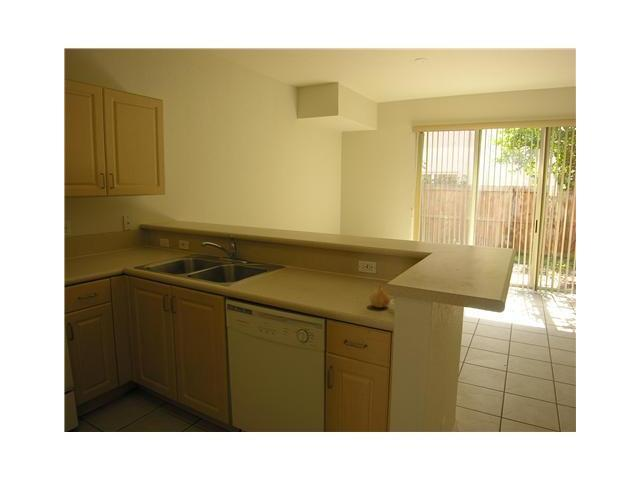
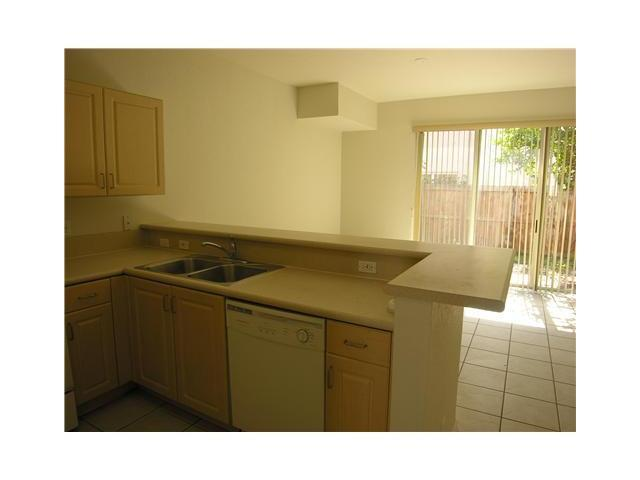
- fruit (379, 295)
